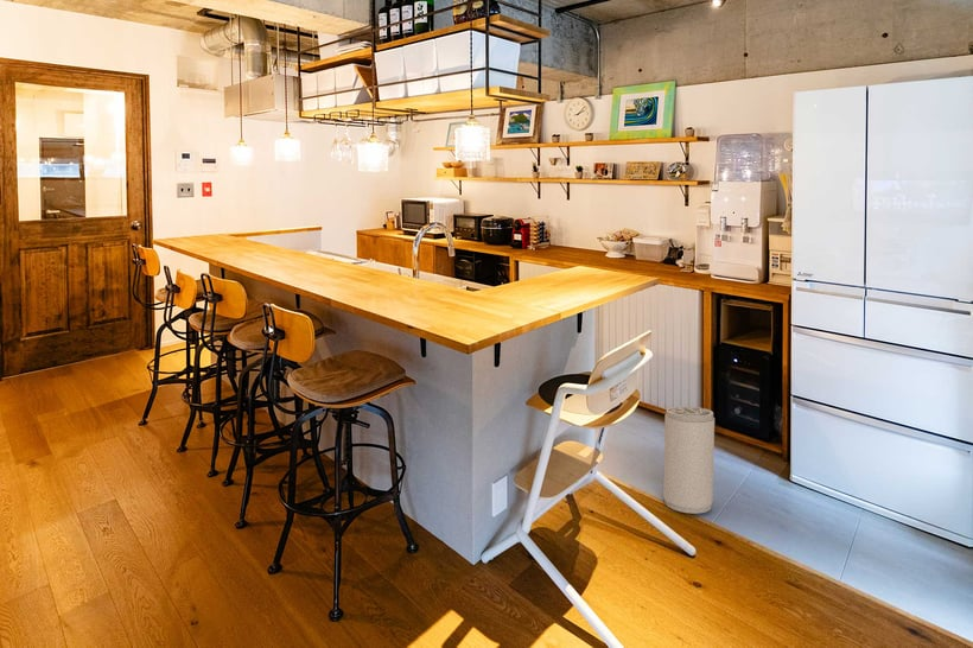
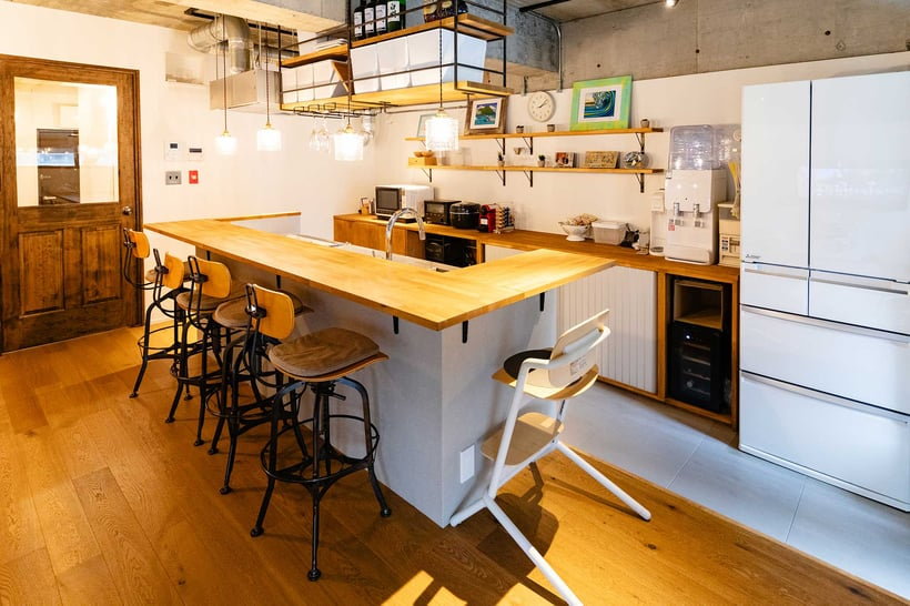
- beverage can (688, 458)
